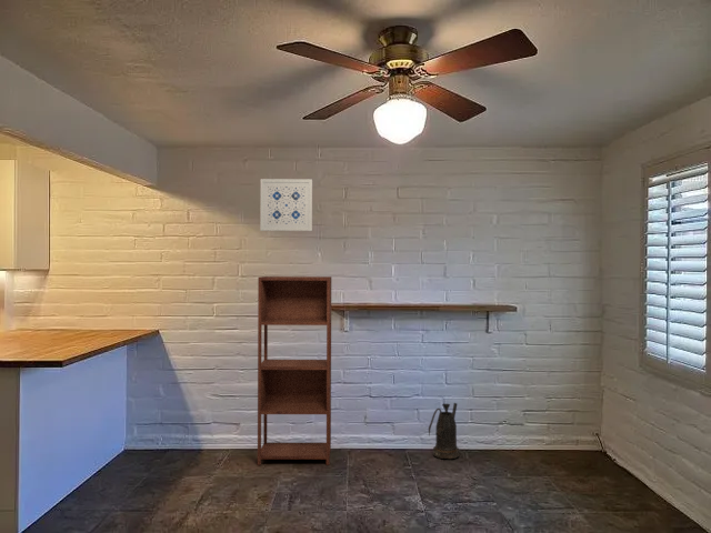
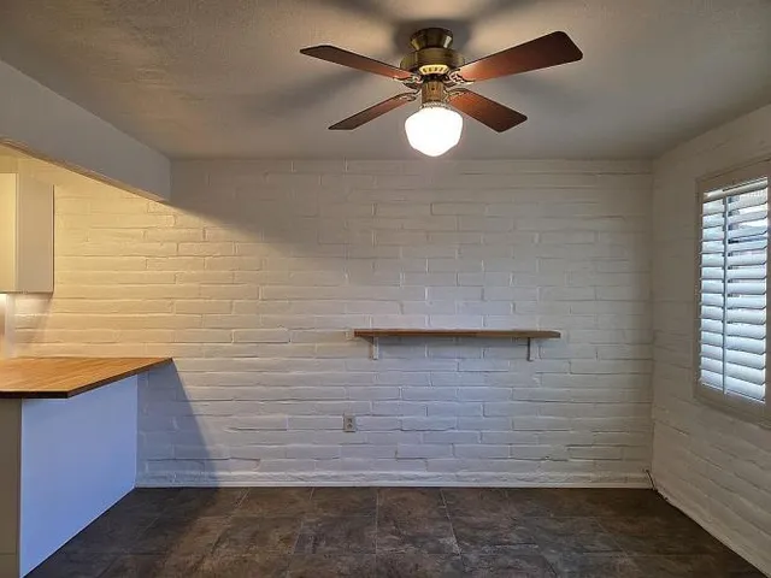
- shelving unit (296, 366)
- wall art (286, 204)
- watering can (443, 431)
